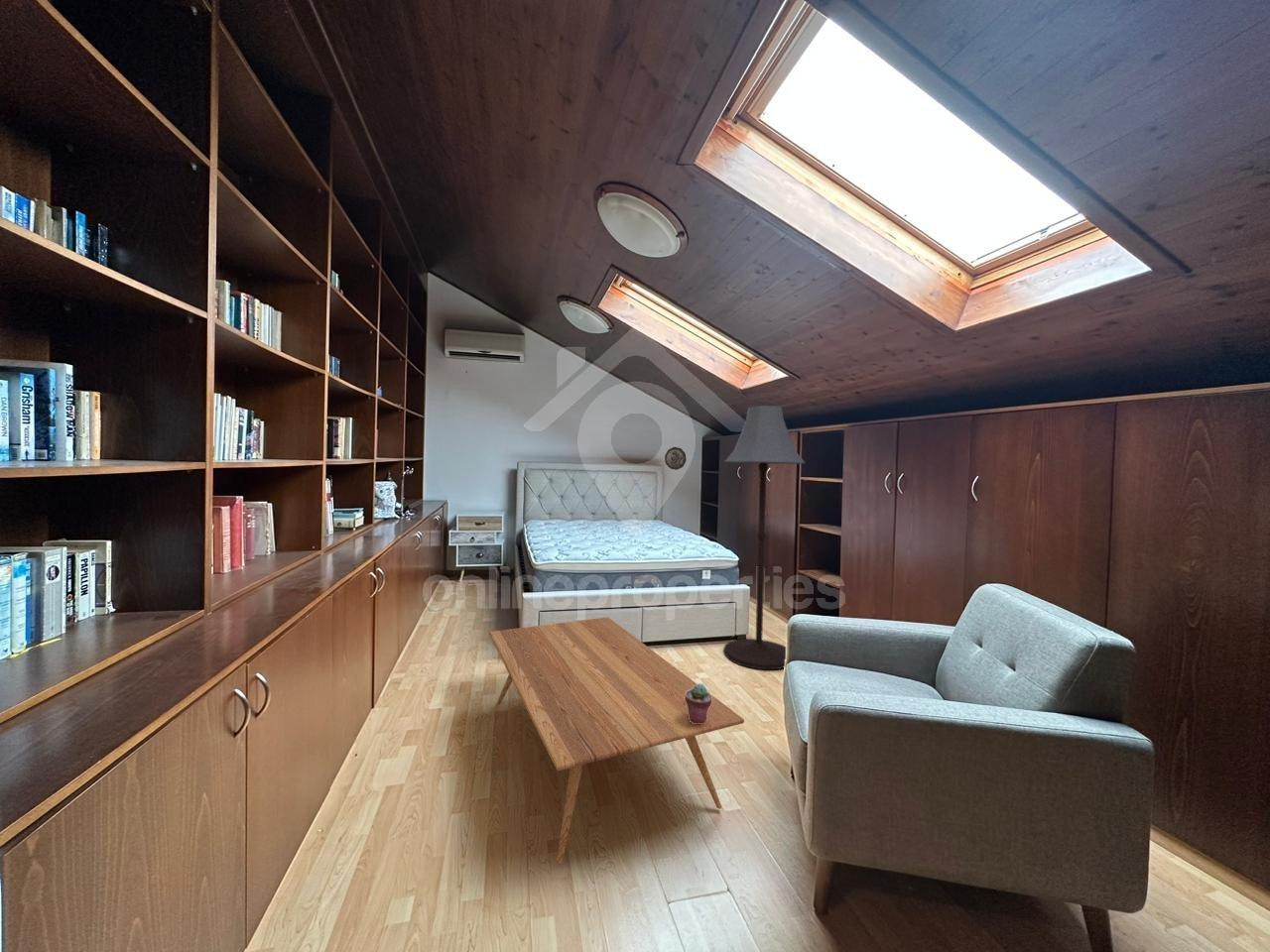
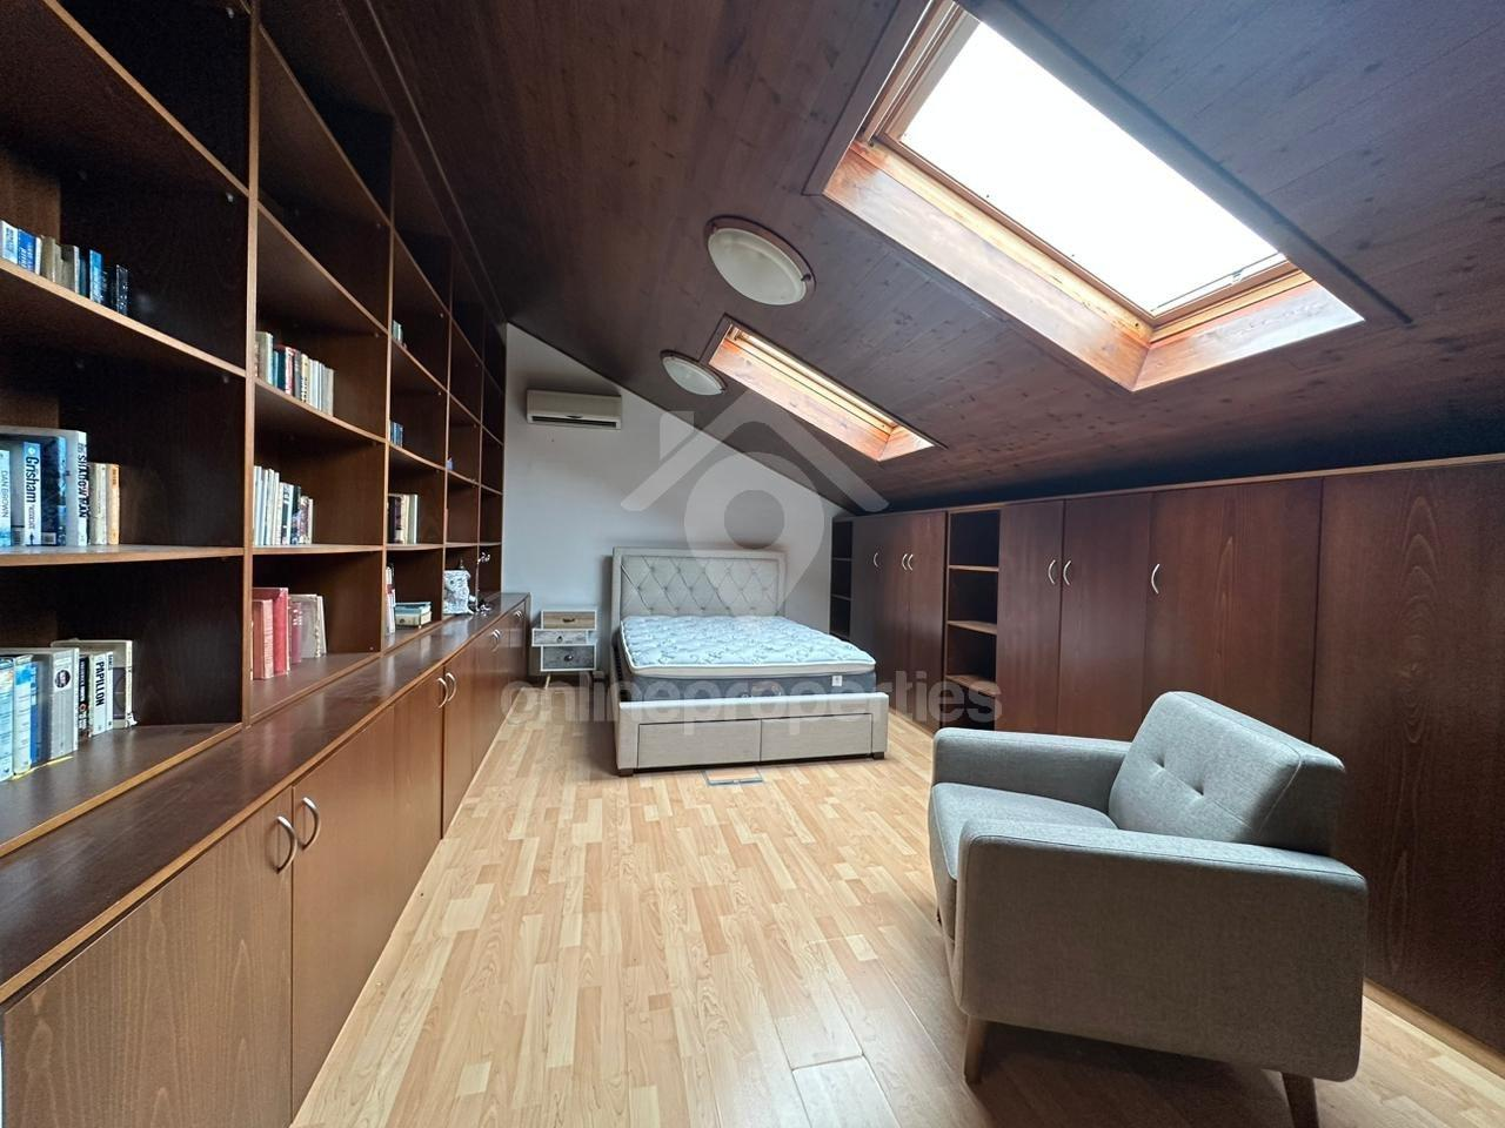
- coffee table (590, 706)
- potted succulent (698, 701)
- decorative plate (675, 458)
- floor lamp (761, 532)
